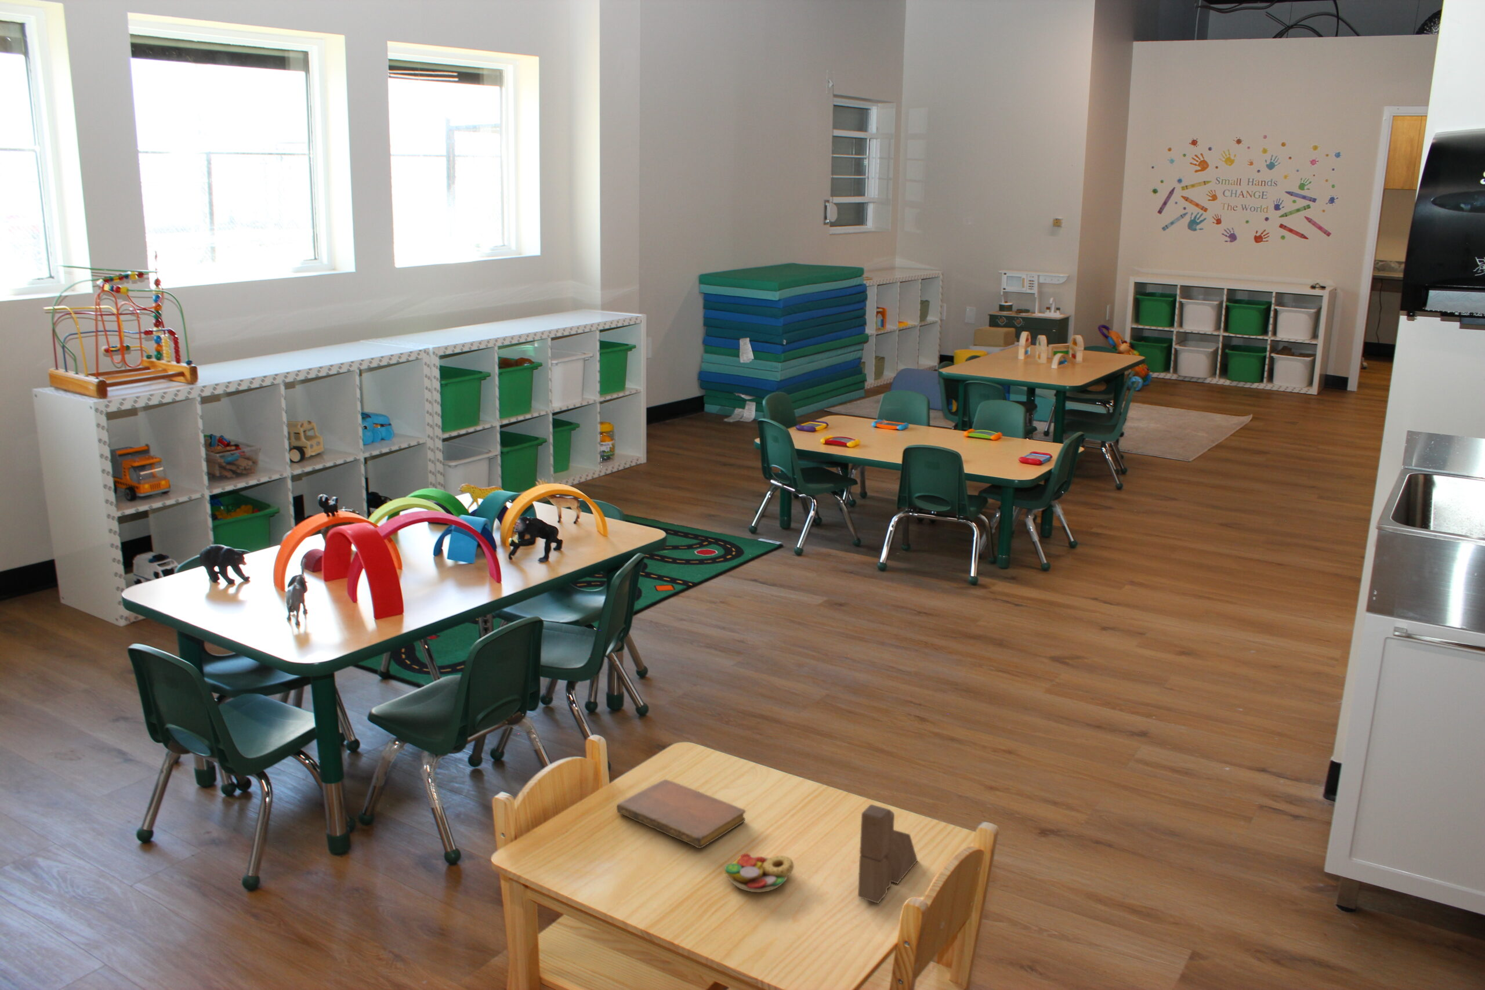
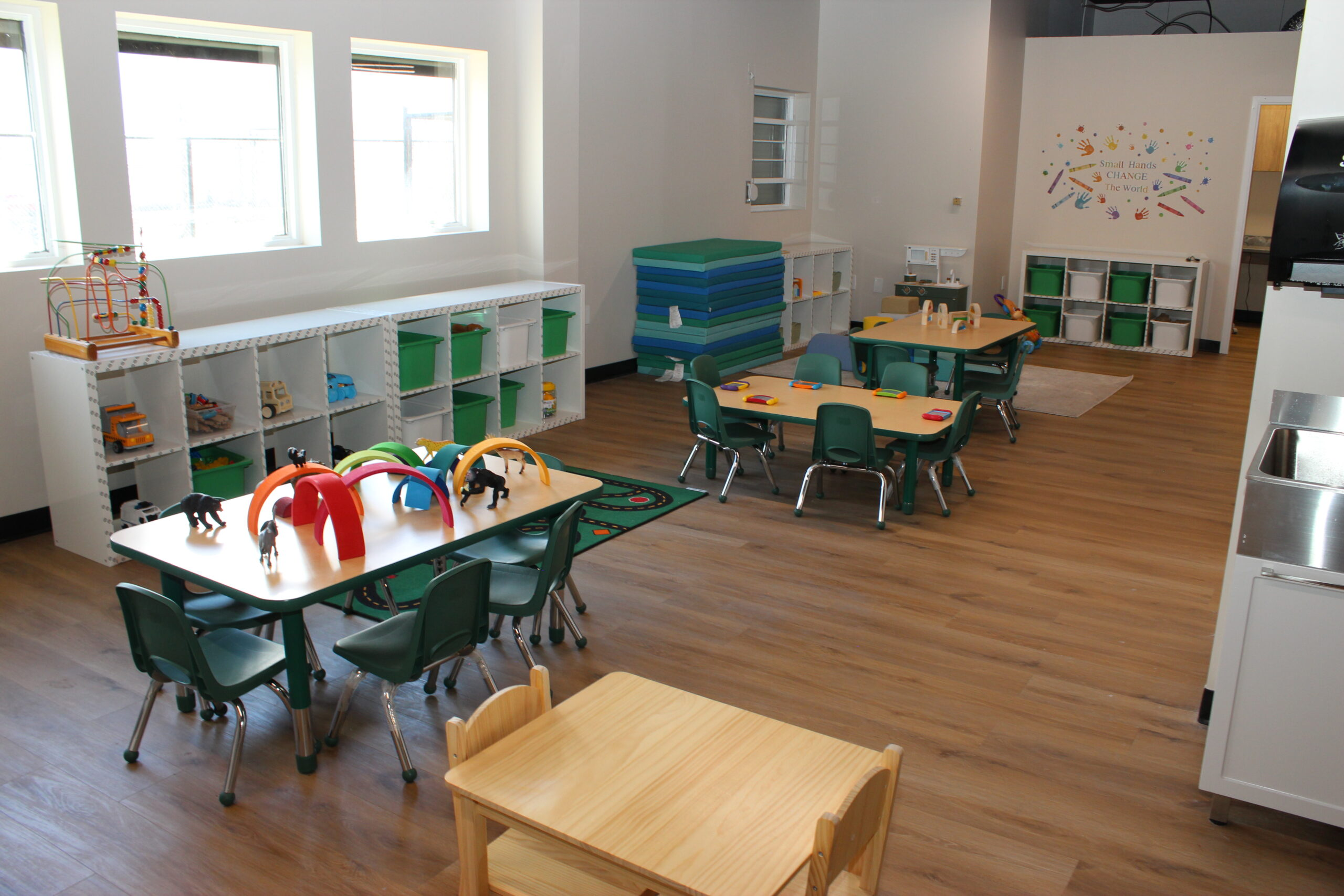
- notebook (681, 811)
- wooden block set (891, 838)
- toy food set (758, 871)
